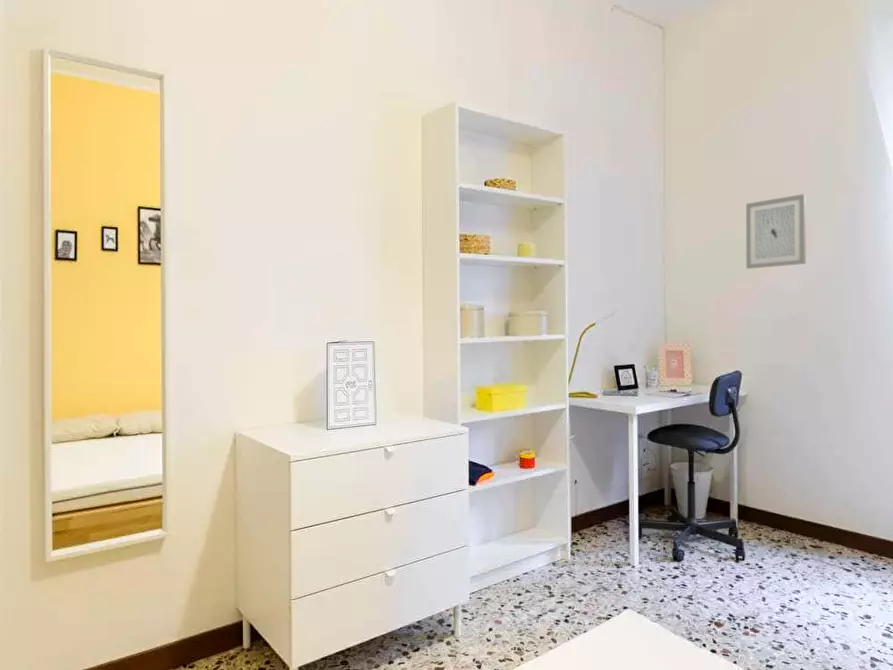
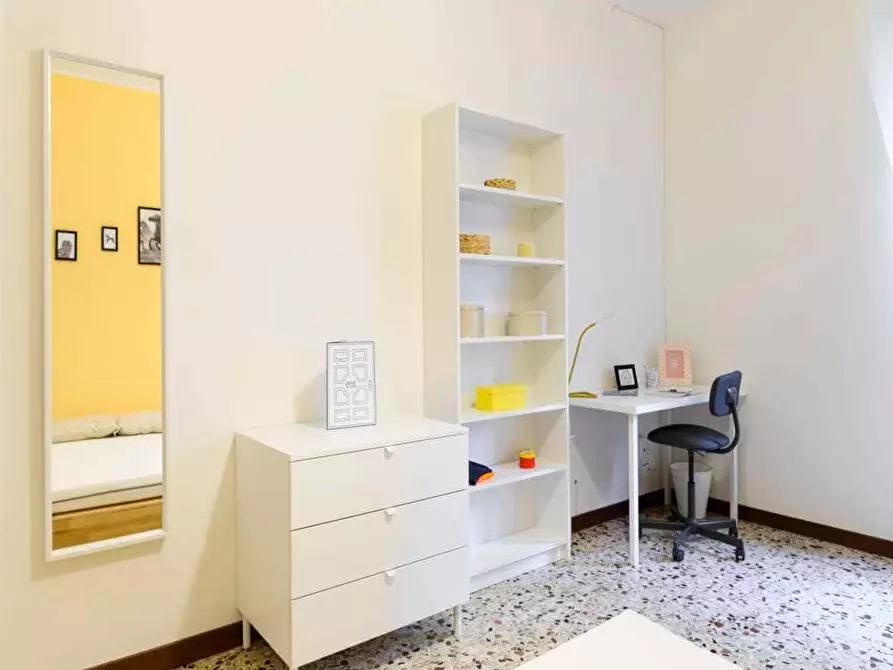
- wall art (775, 232)
